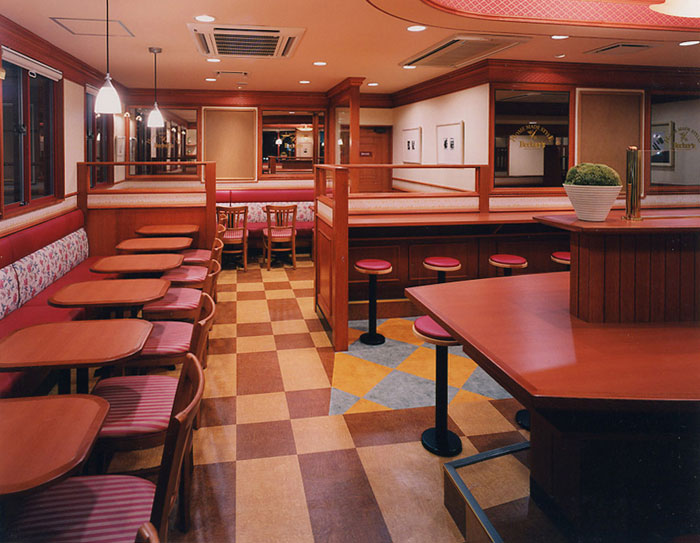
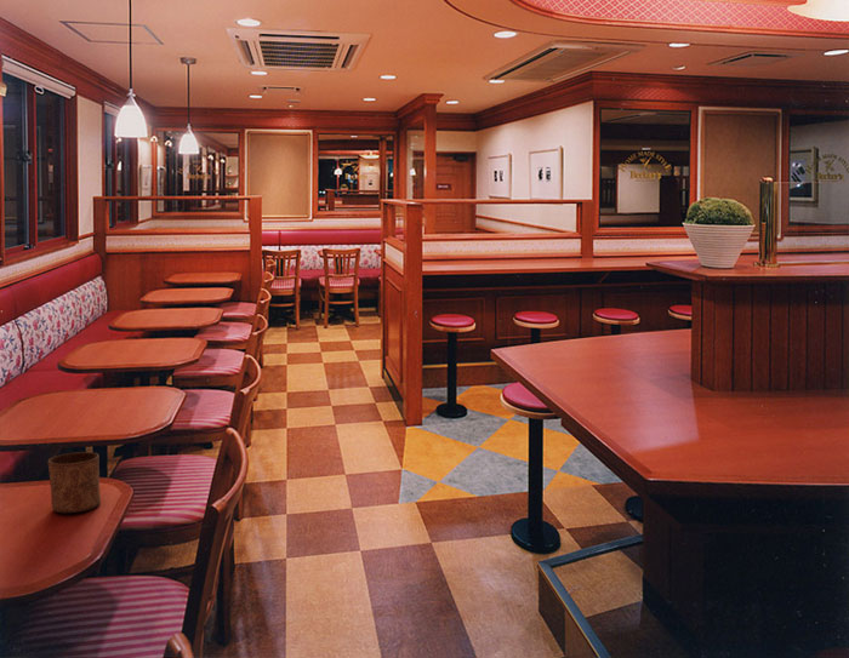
+ cup (74, 482)
